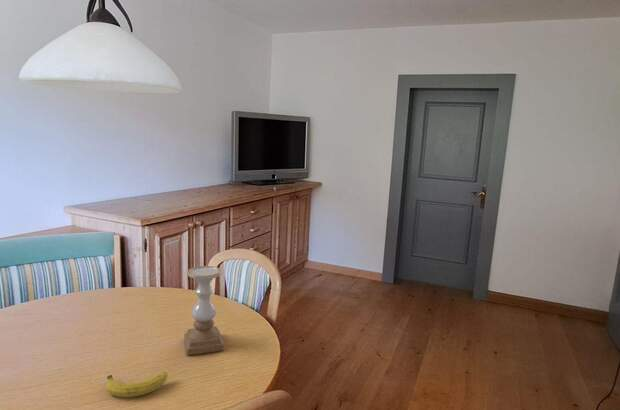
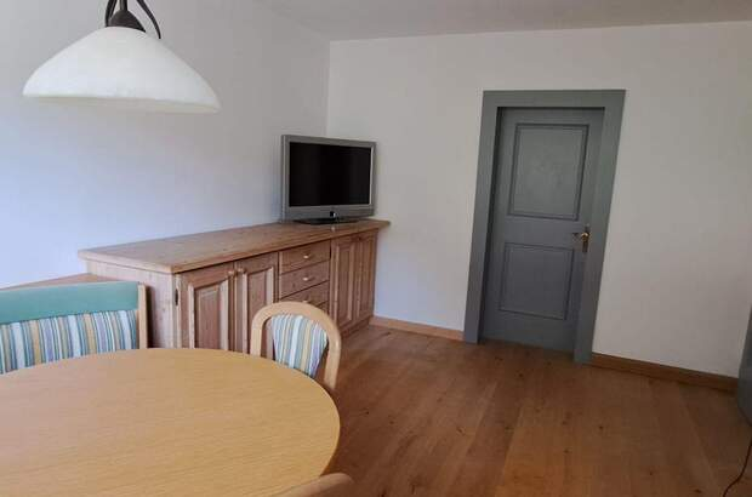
- candle holder (204, 308)
- fruit (132, 383)
